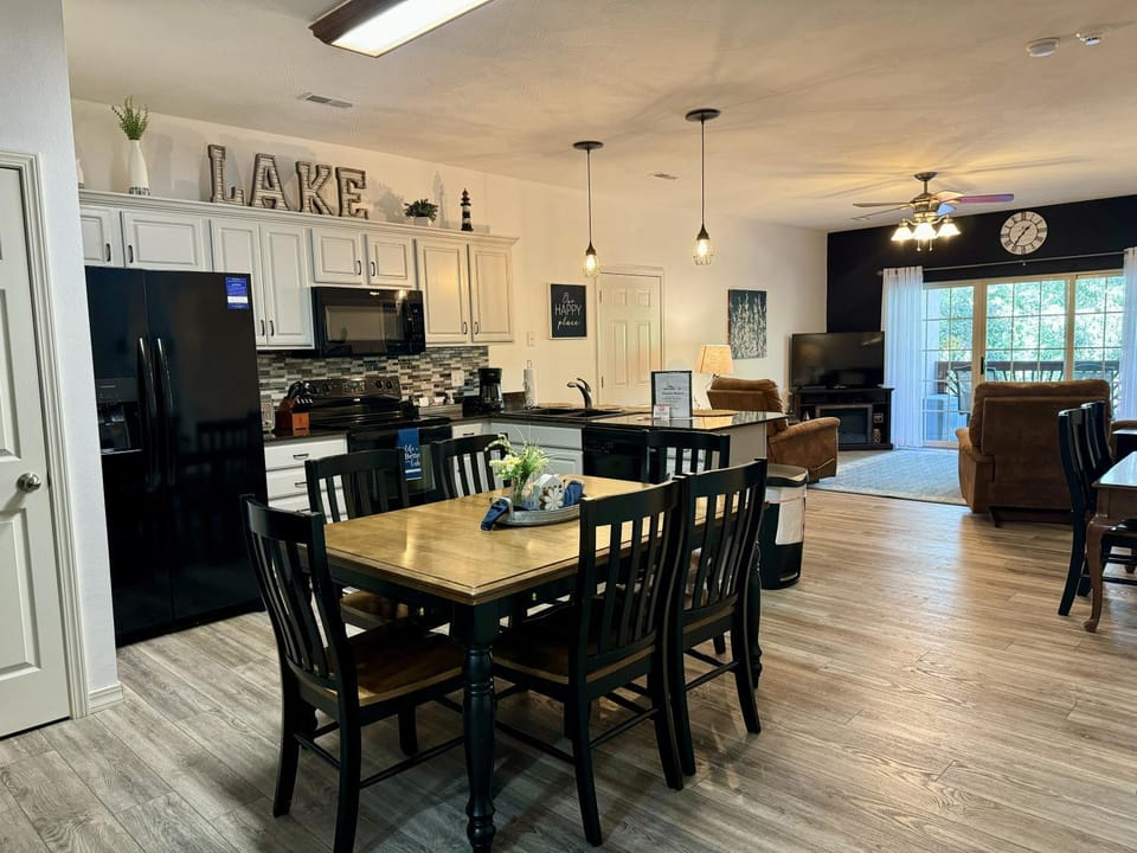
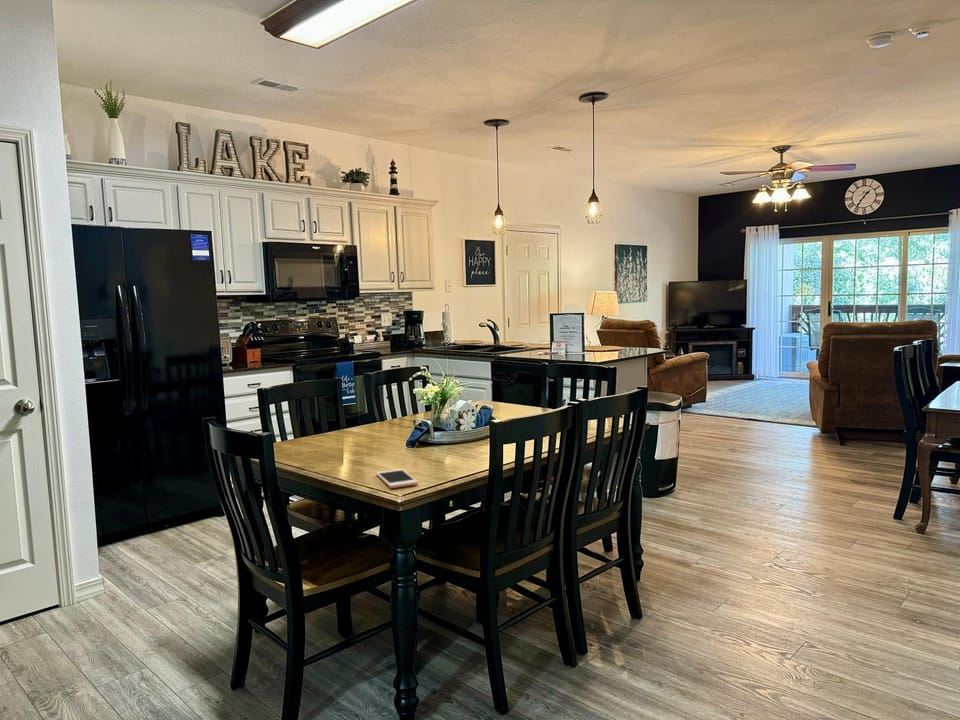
+ cell phone (396, 478)
